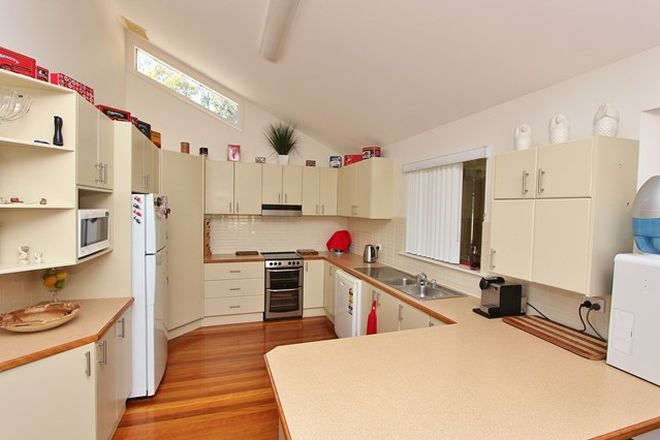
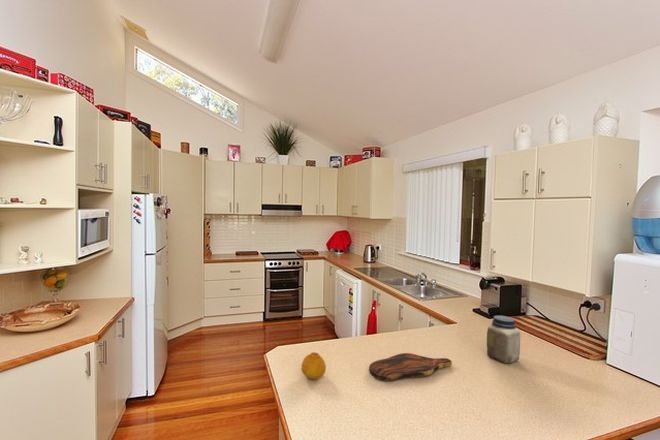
+ jar (503, 337)
+ cutting board (410, 364)
+ fruit (313, 365)
